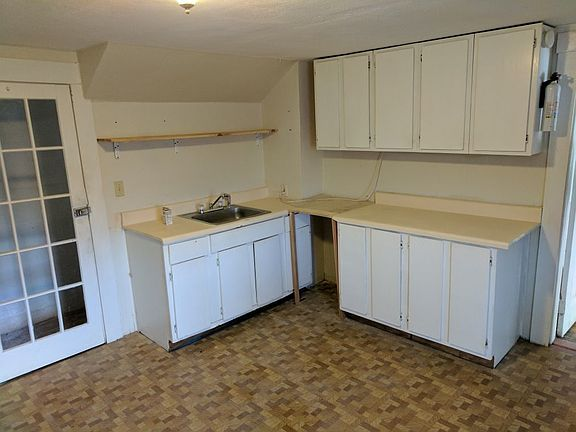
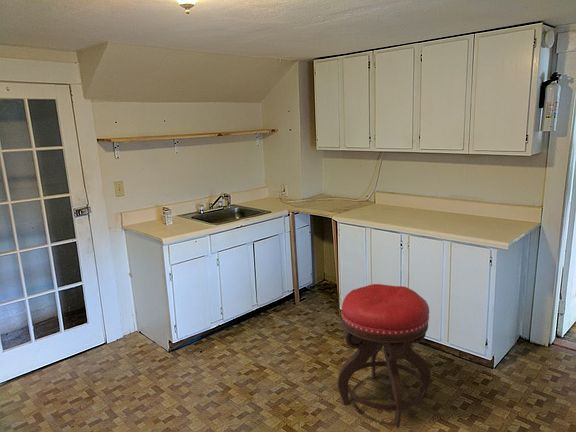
+ stool (384, 348)
